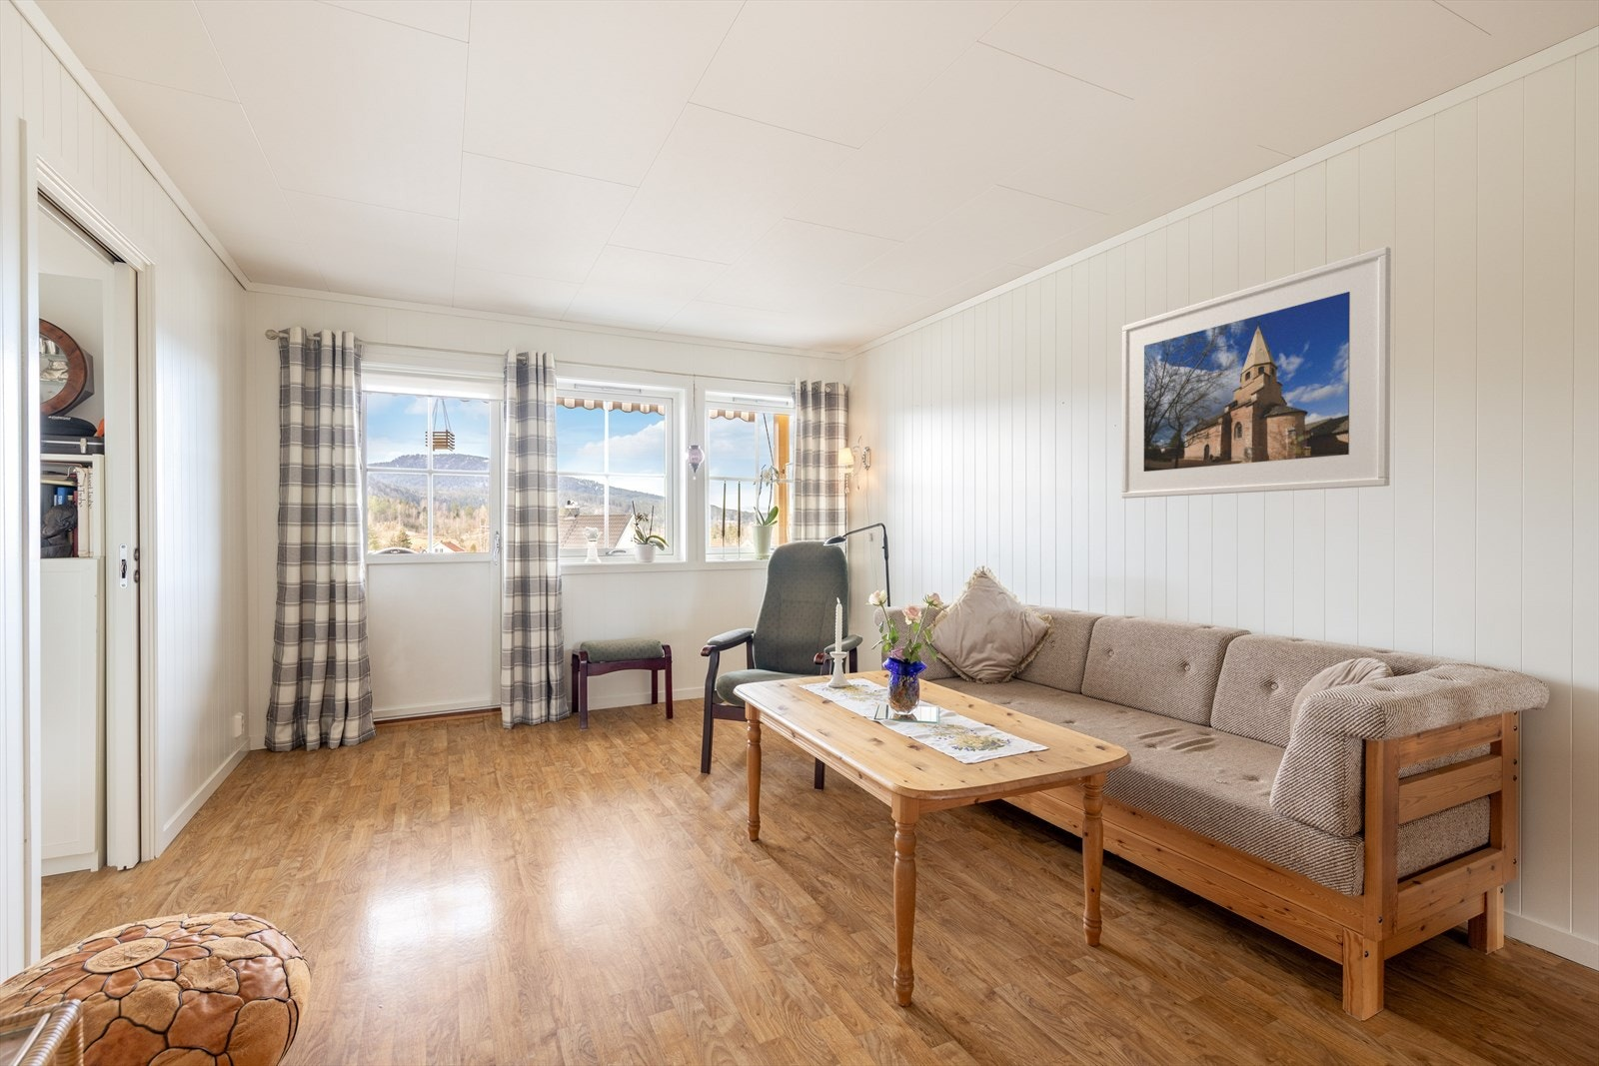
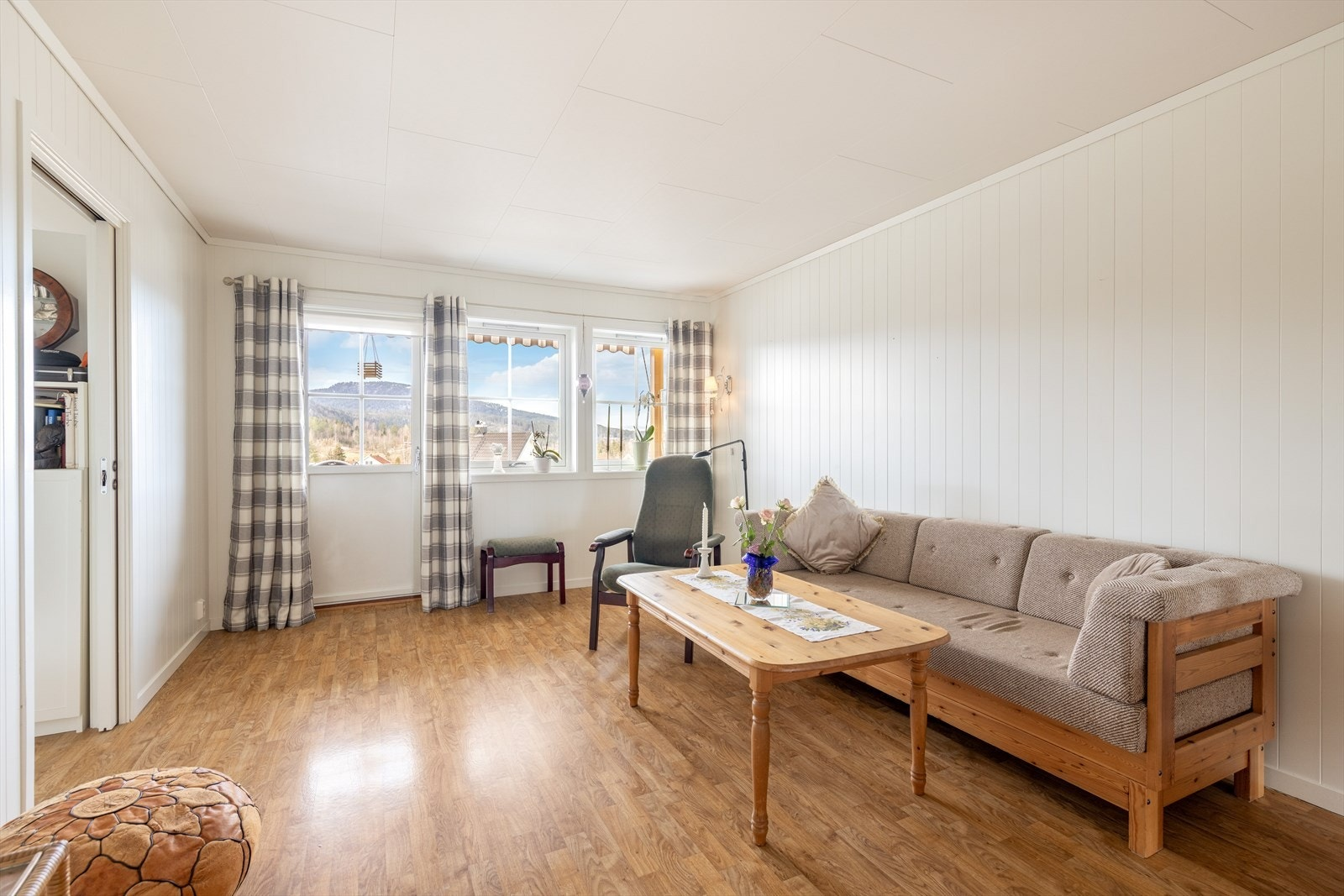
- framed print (1234, 393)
